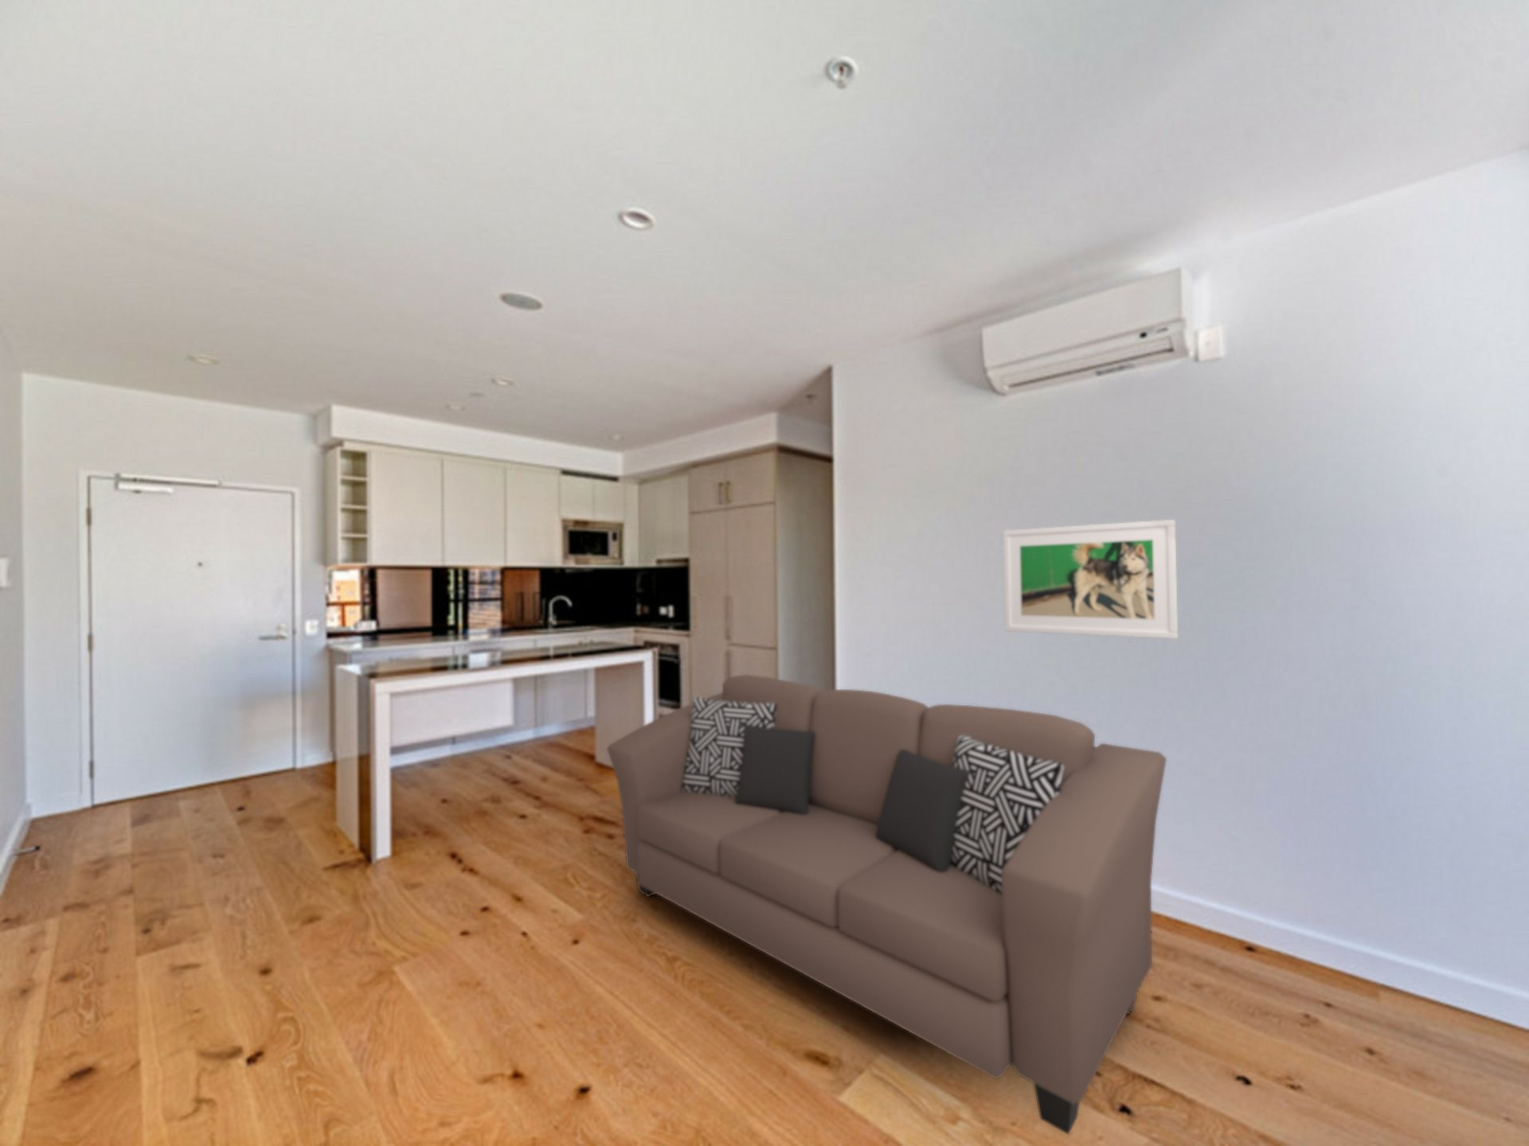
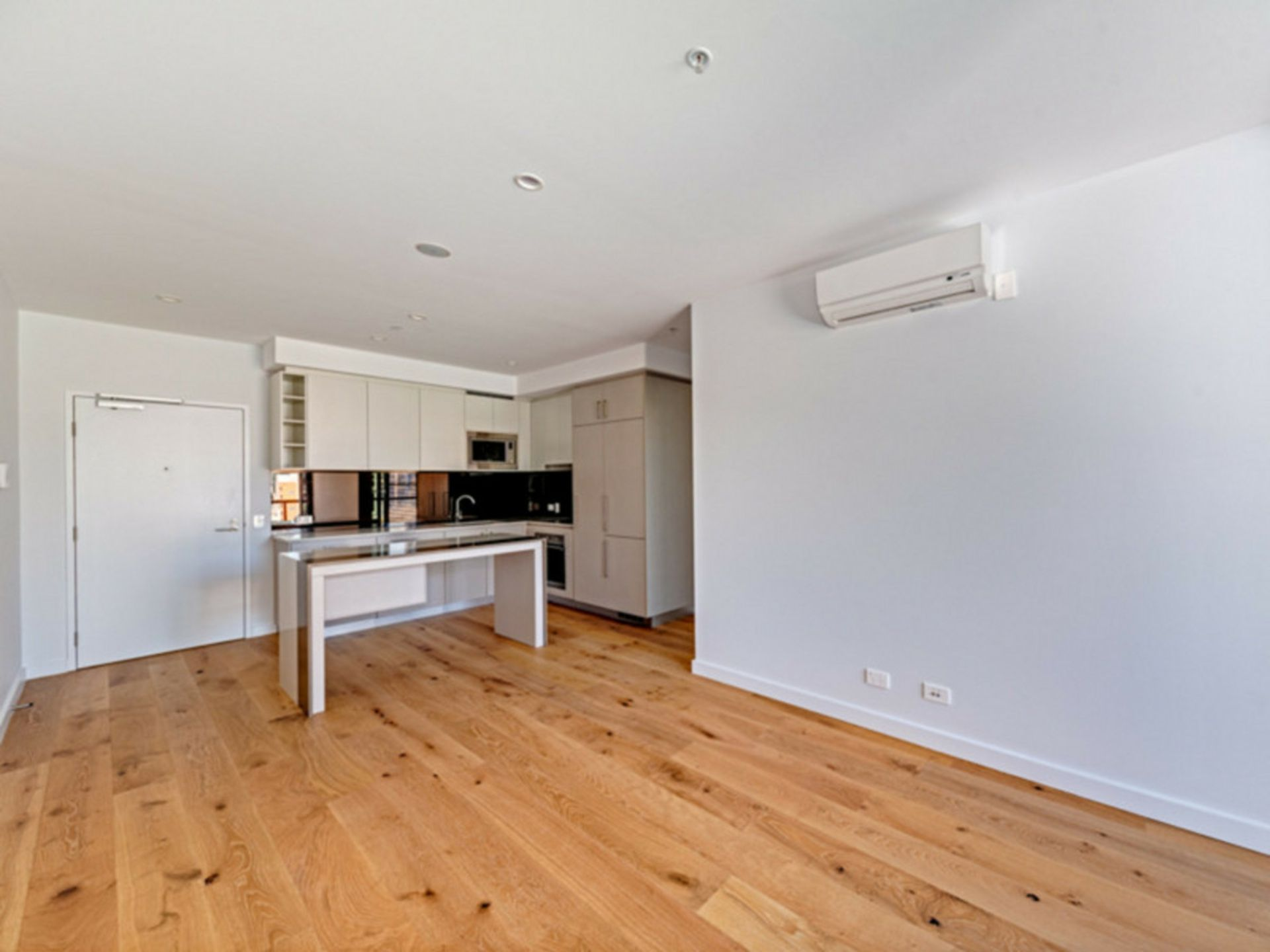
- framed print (1084, 579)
- sofa (843, 820)
